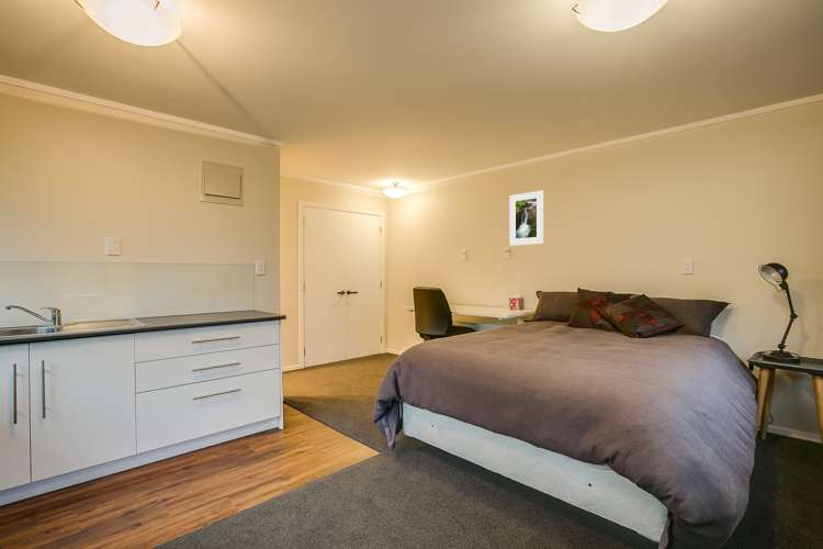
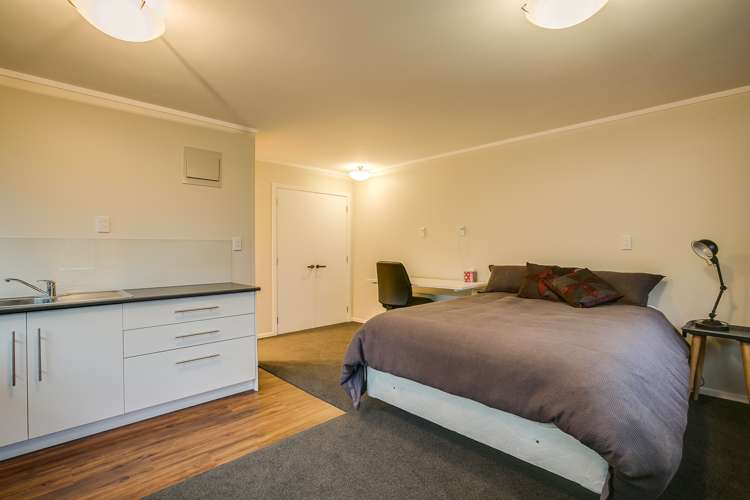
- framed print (526, 219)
